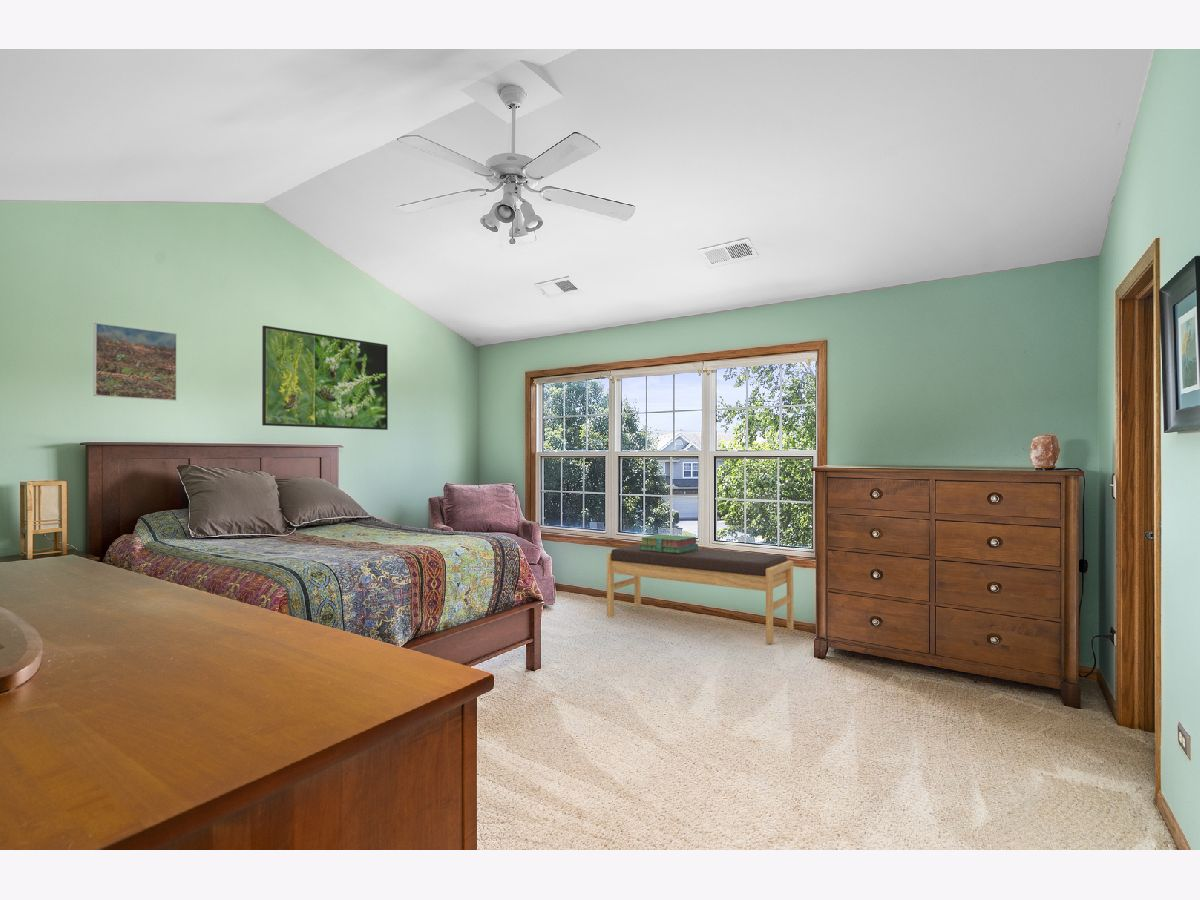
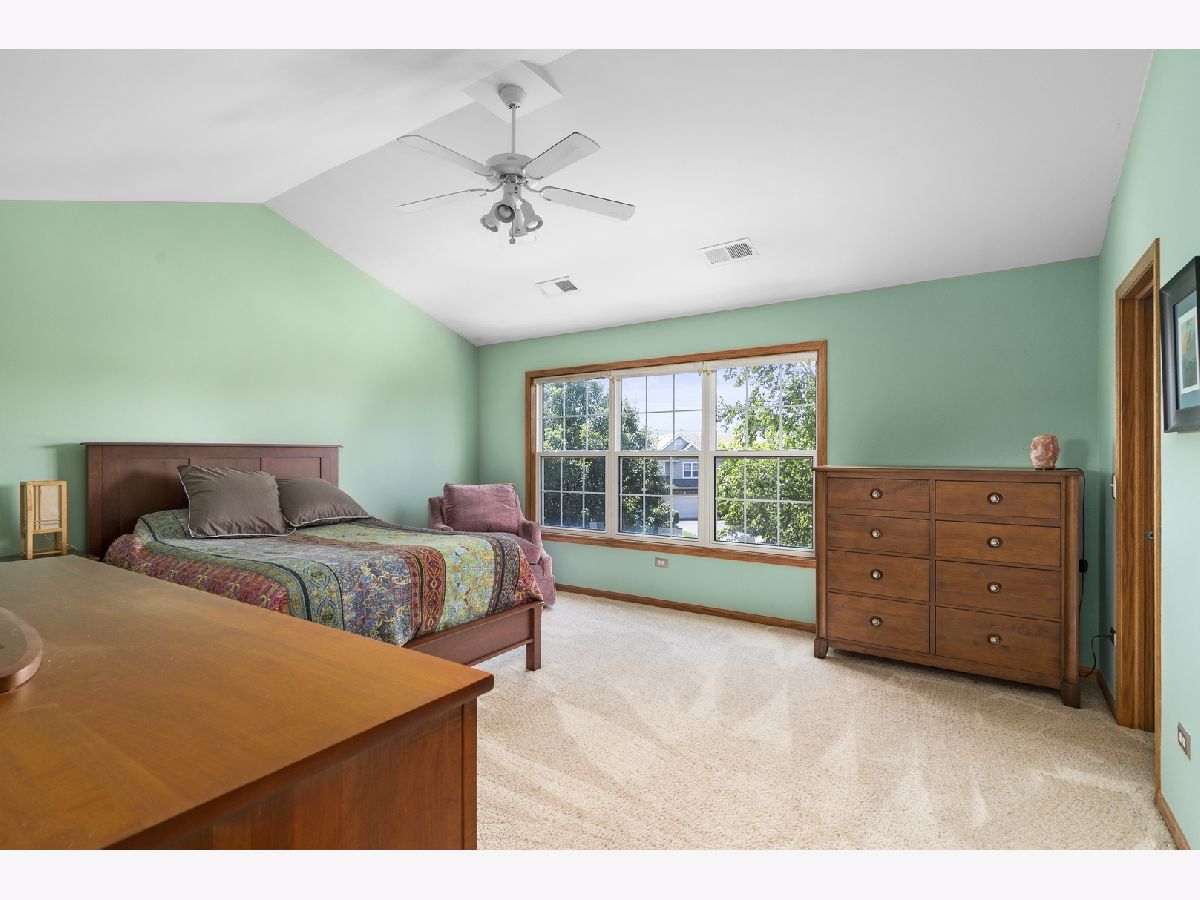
- stack of books (668, 543)
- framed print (329, 381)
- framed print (136, 363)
- bench (696, 582)
